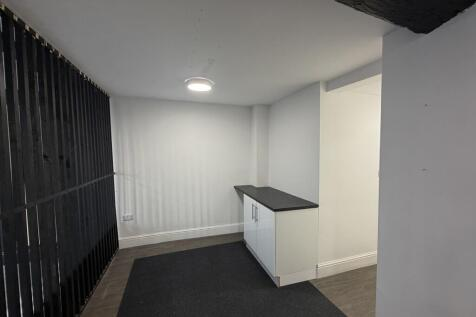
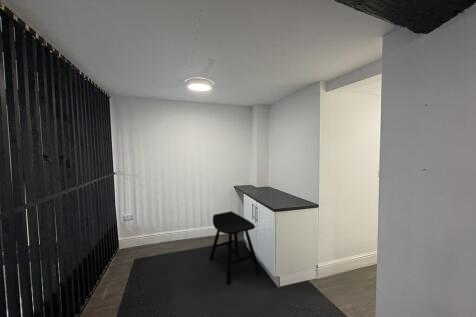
+ stool (232, 242)
